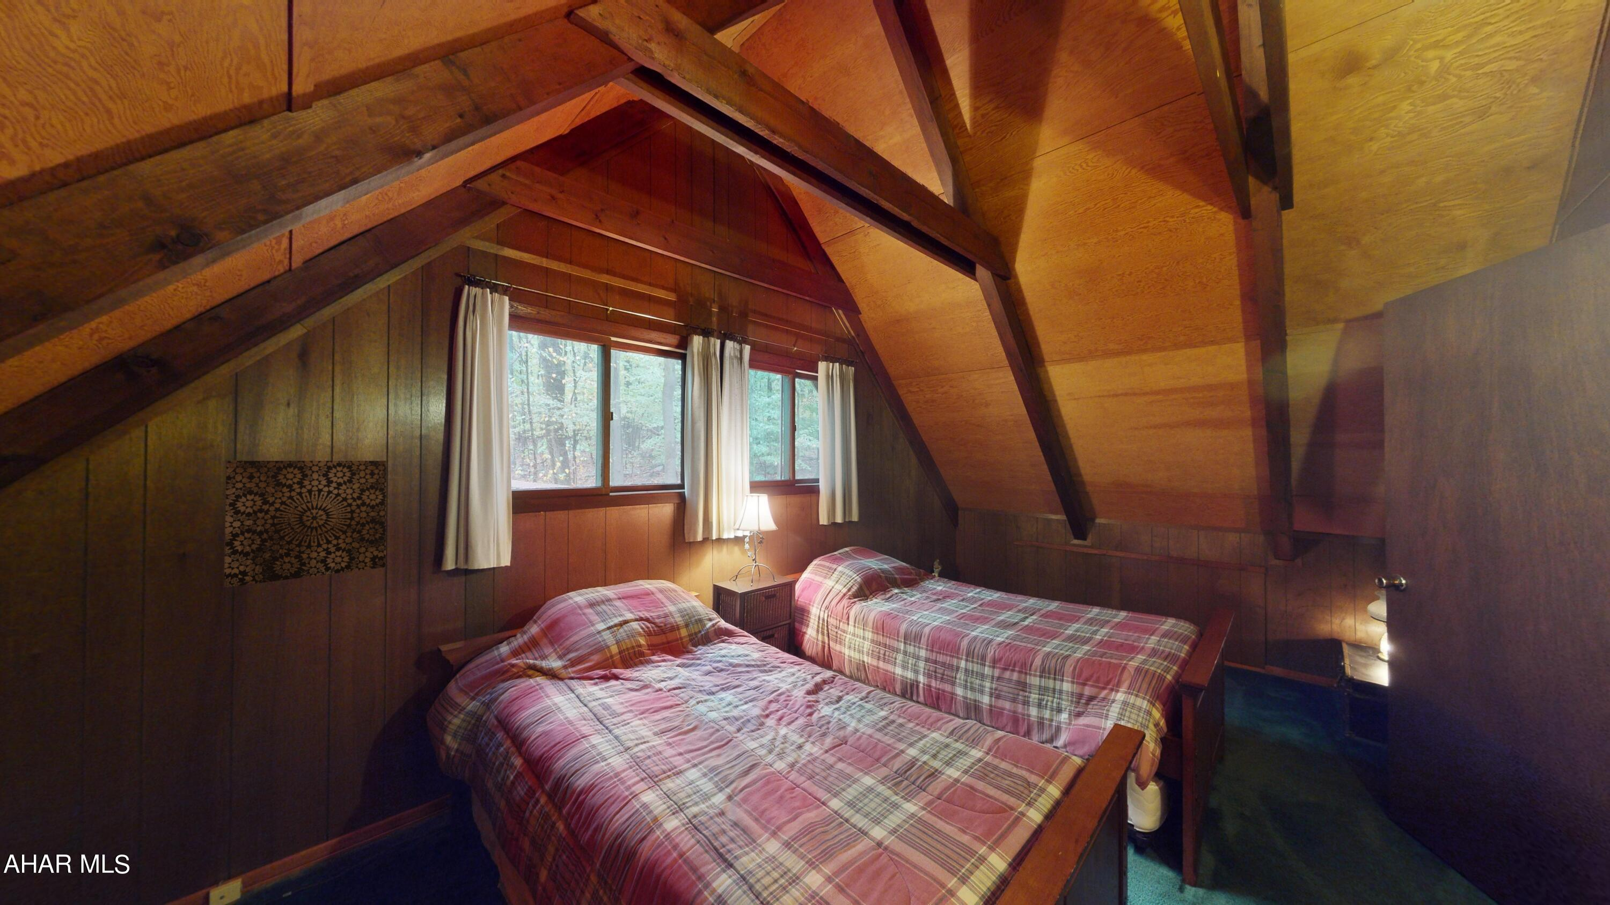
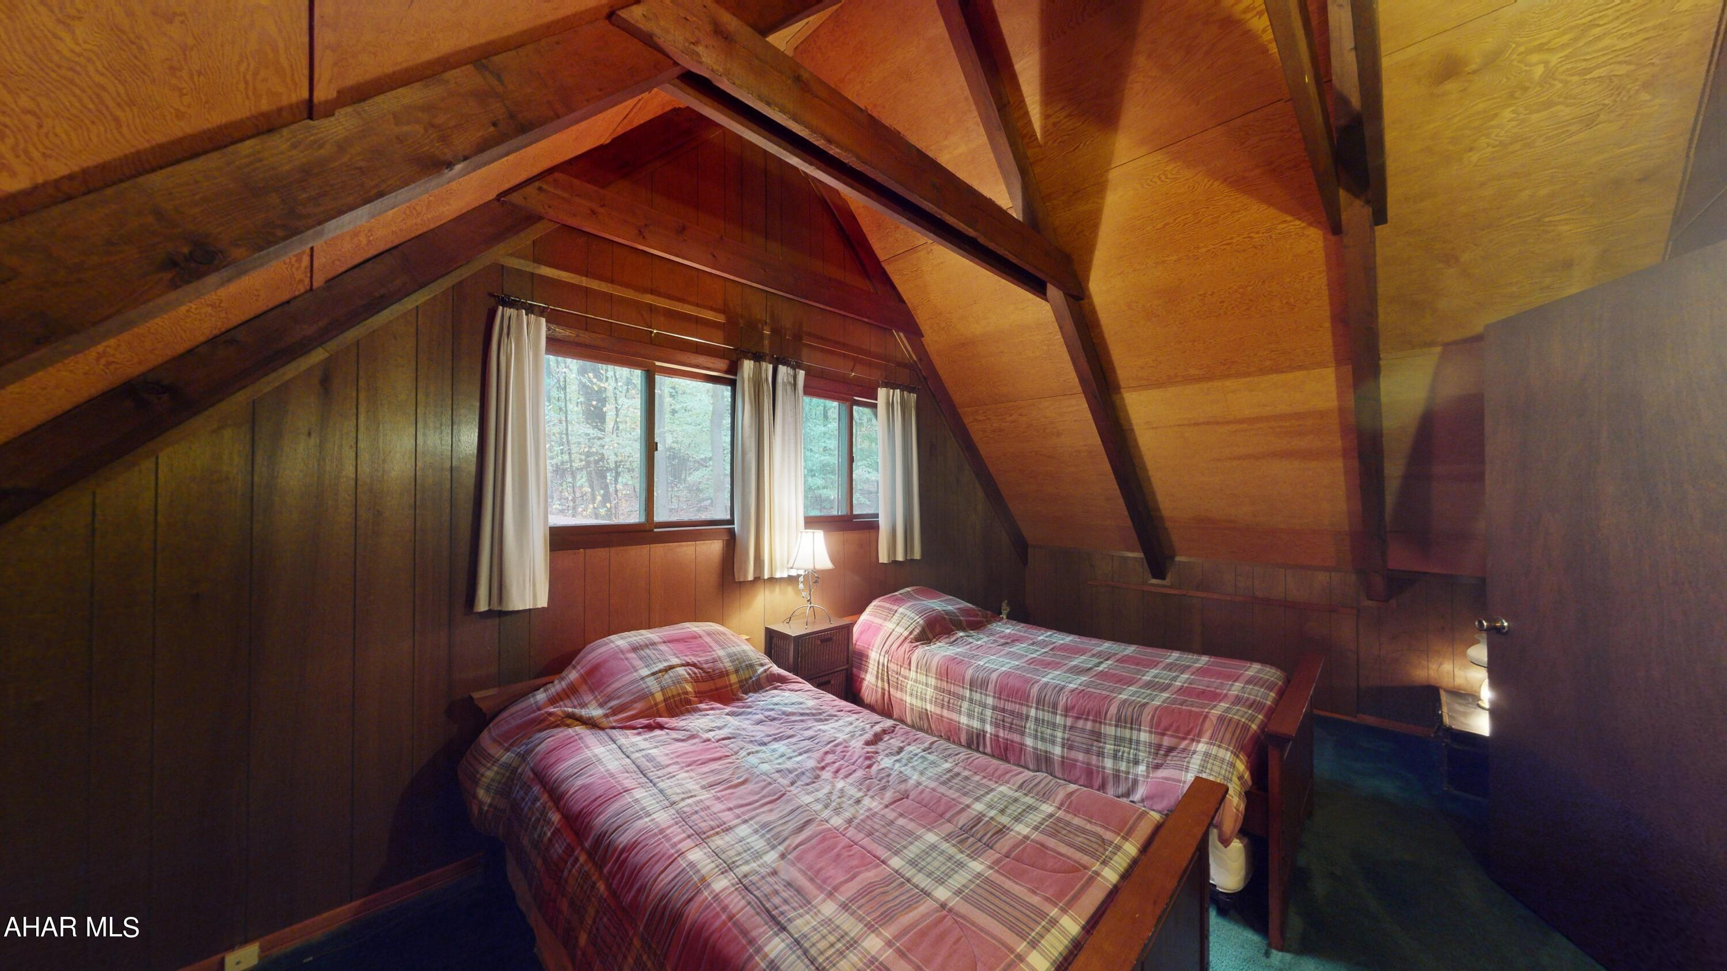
- wall art (312, 517)
